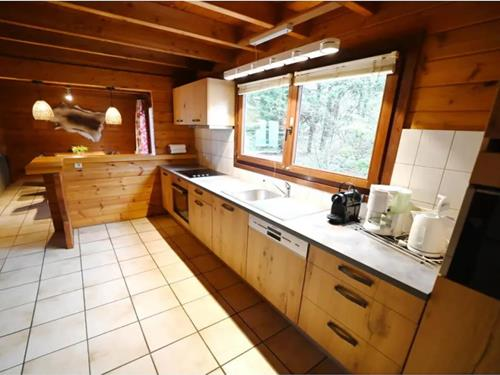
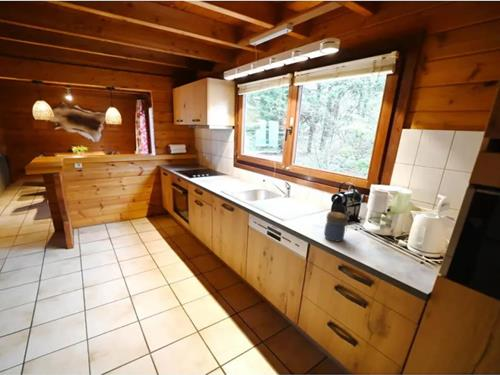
+ jar (336, 226)
